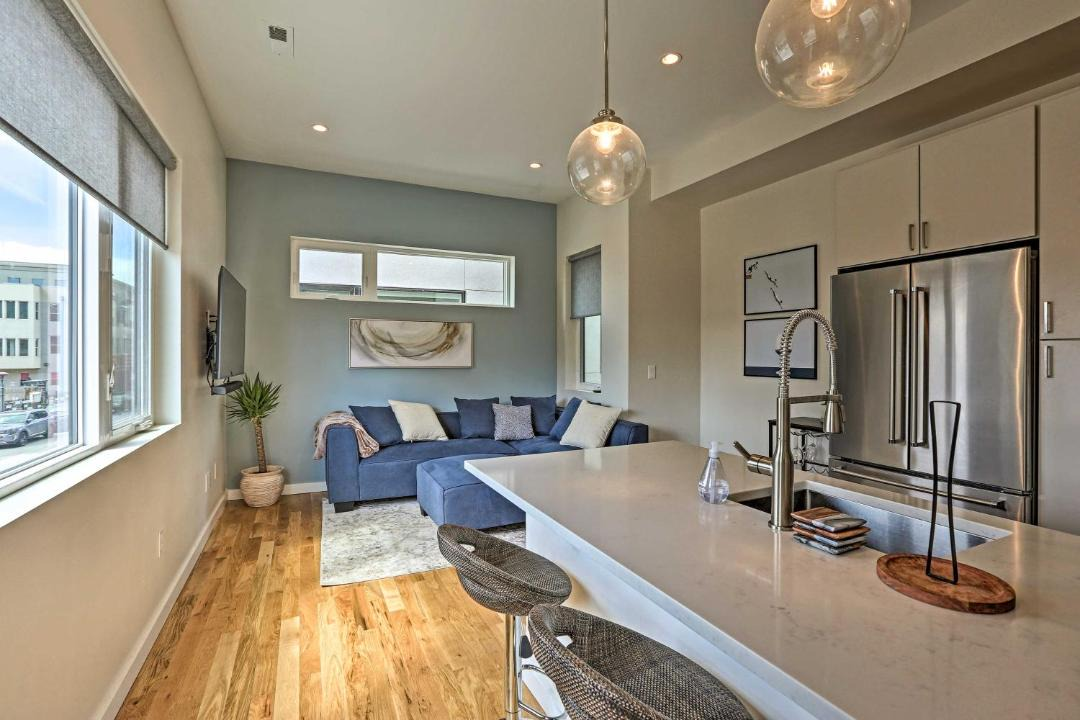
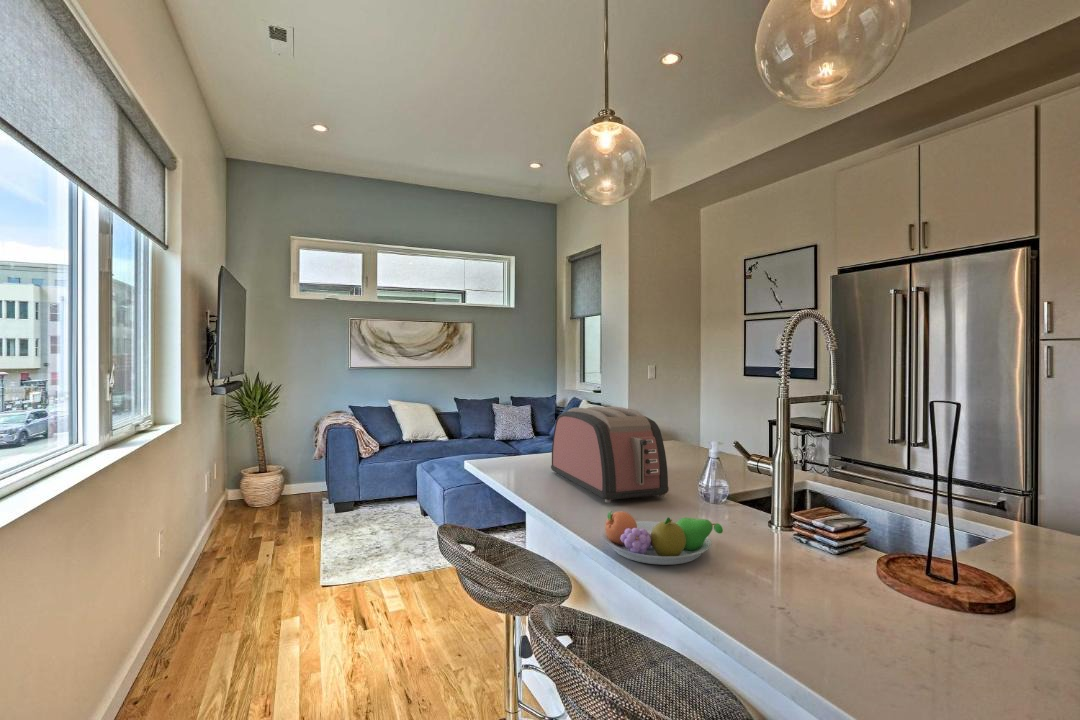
+ fruit bowl (659, 528)
+ toaster (606, 446)
